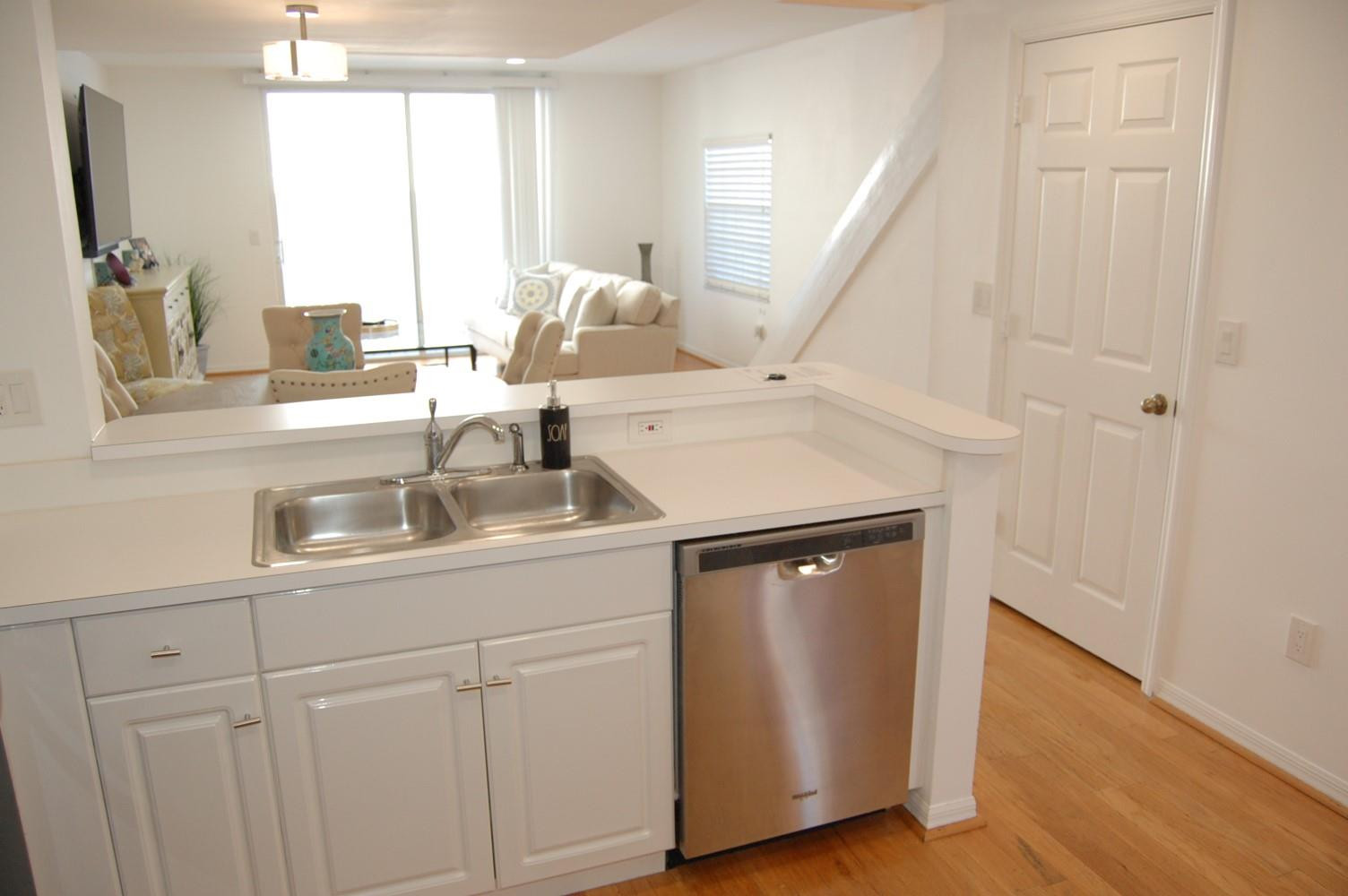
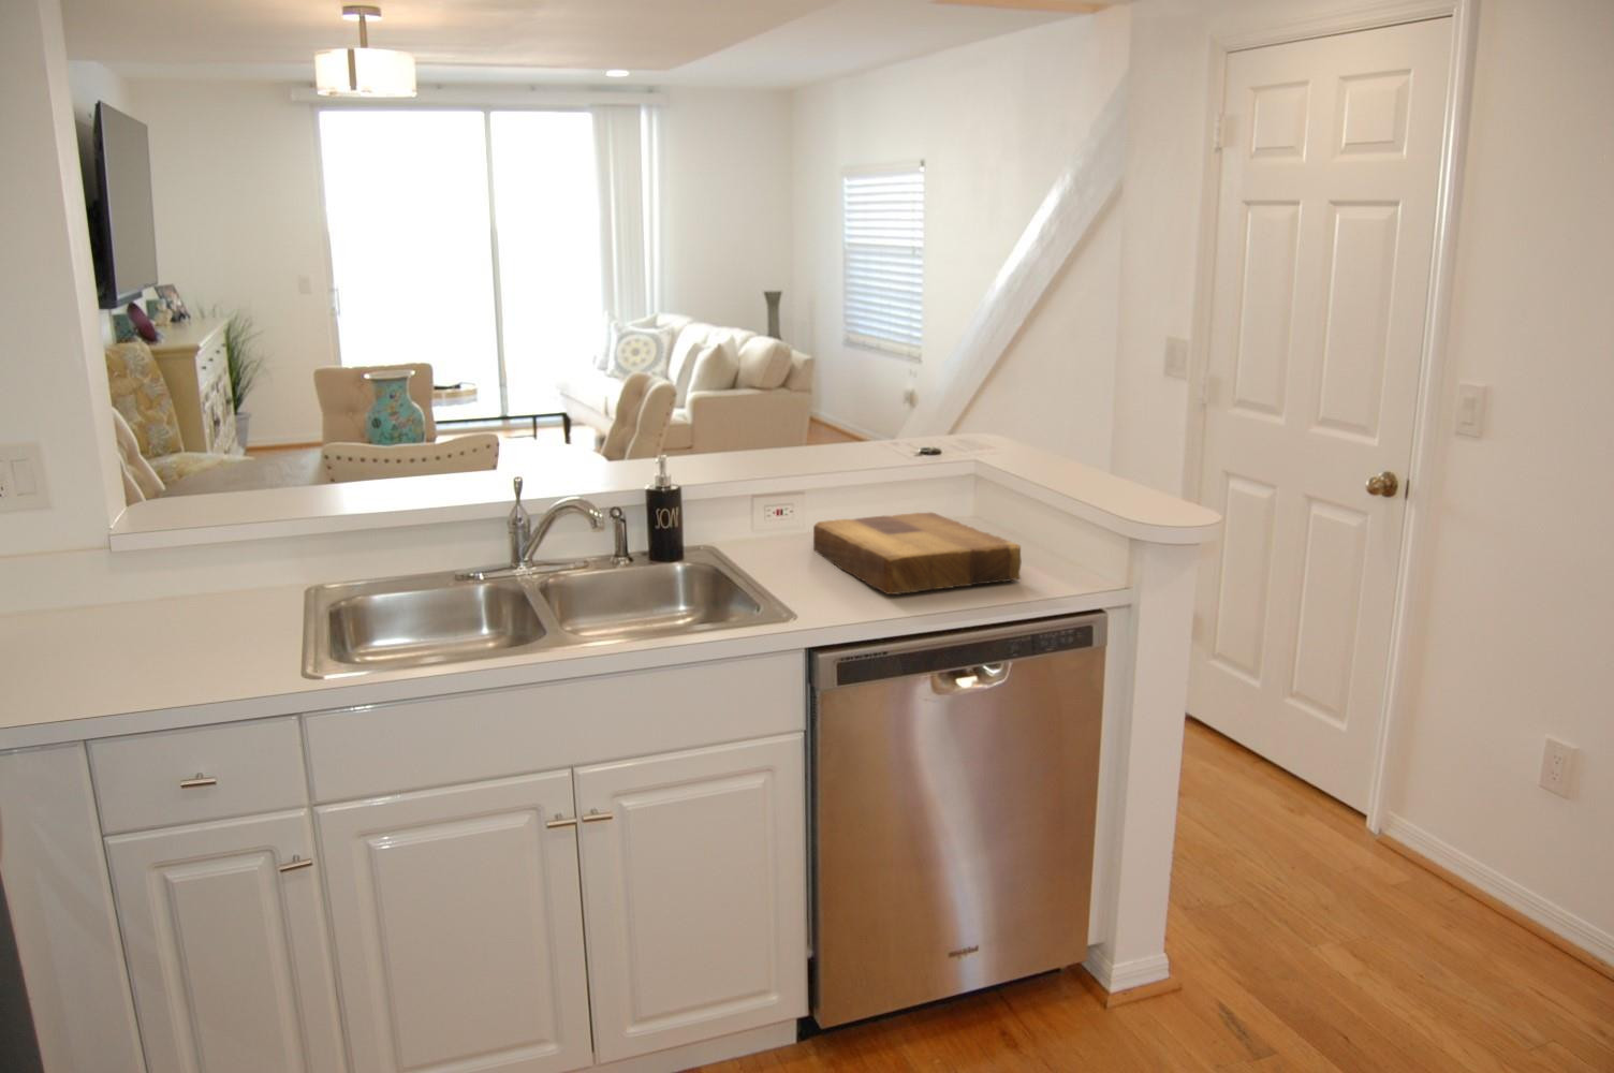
+ cutting board (911, 547)
